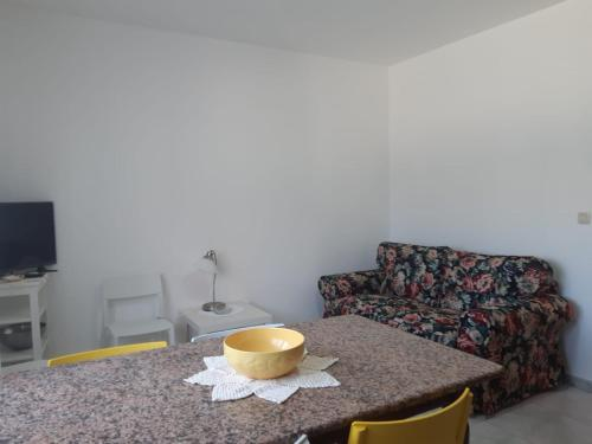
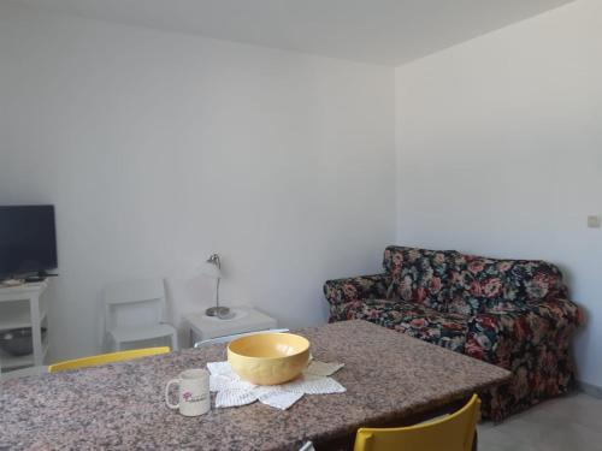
+ mug (188, 392)
